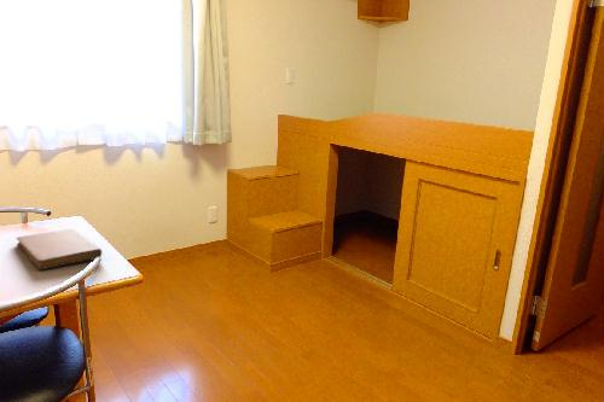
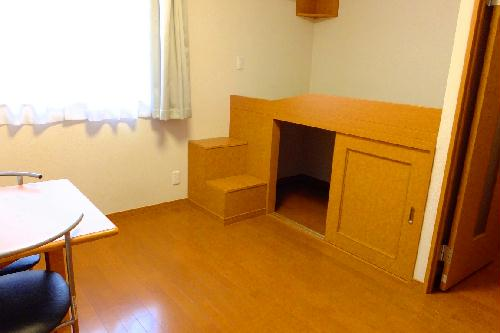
- notebook (58, 246)
